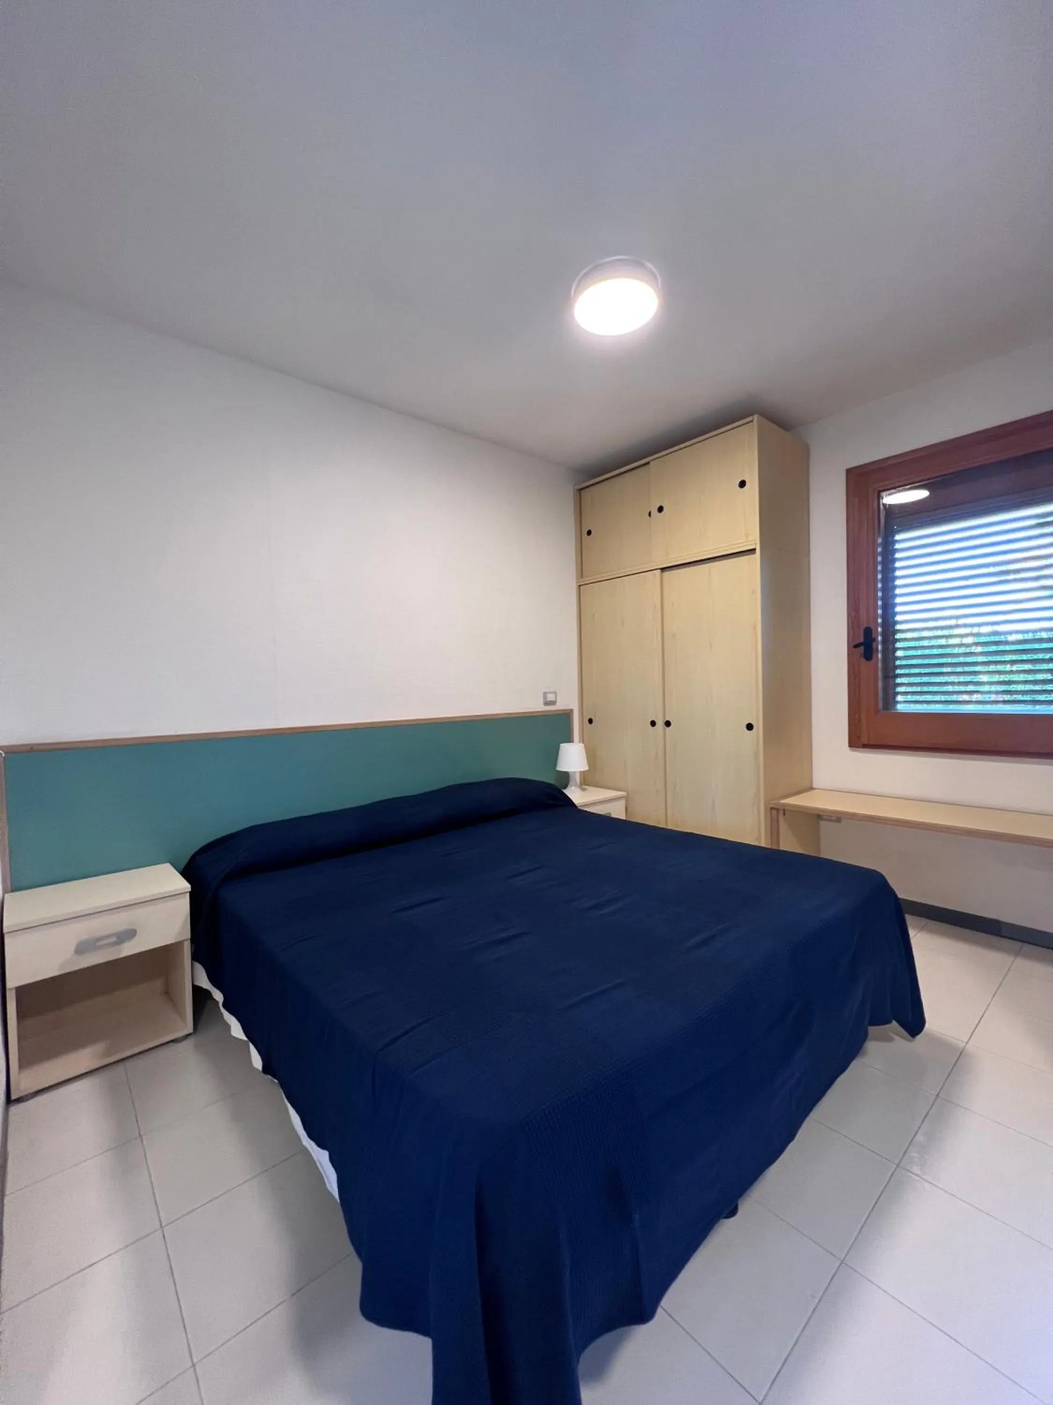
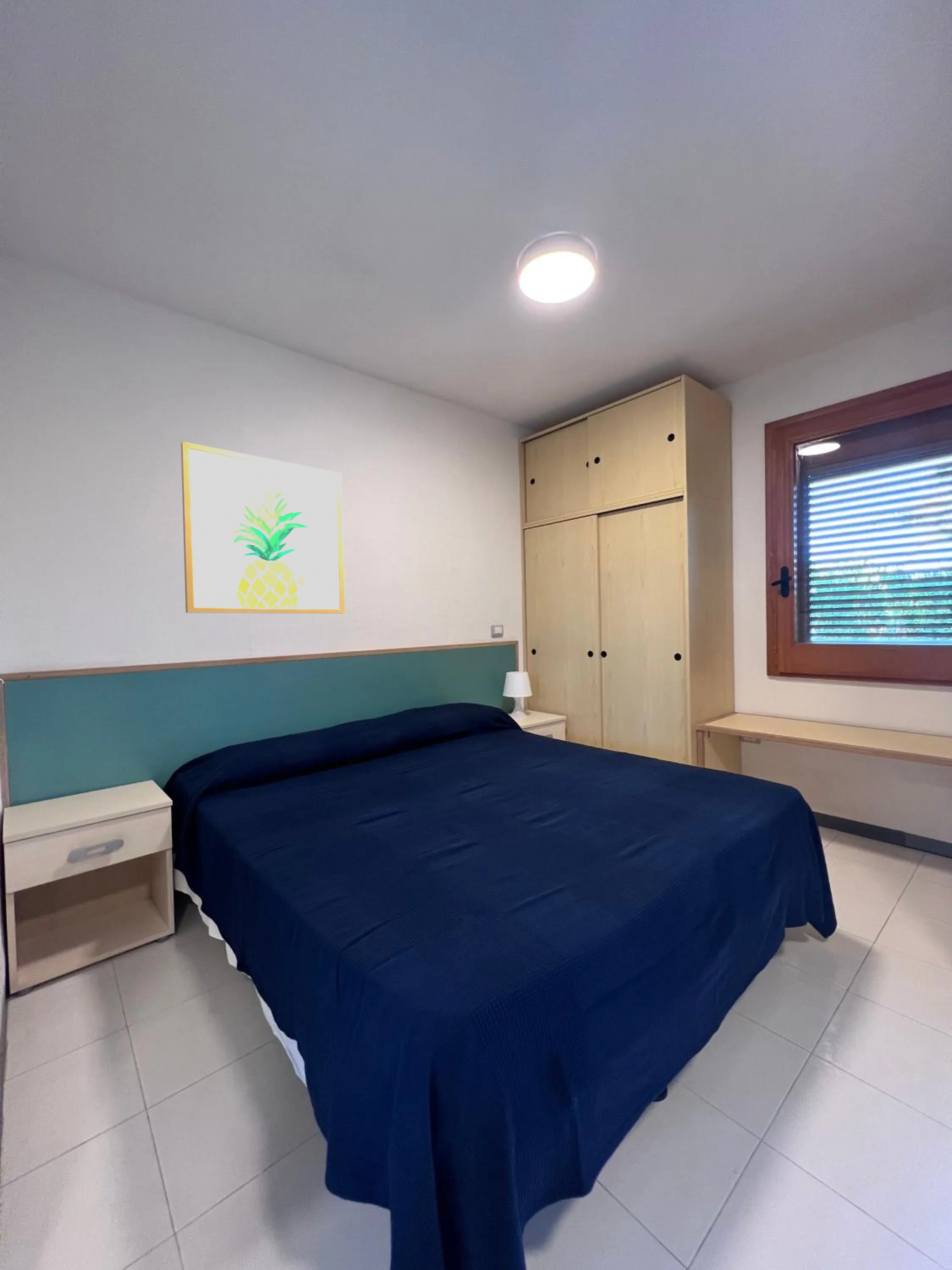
+ wall art (270, 536)
